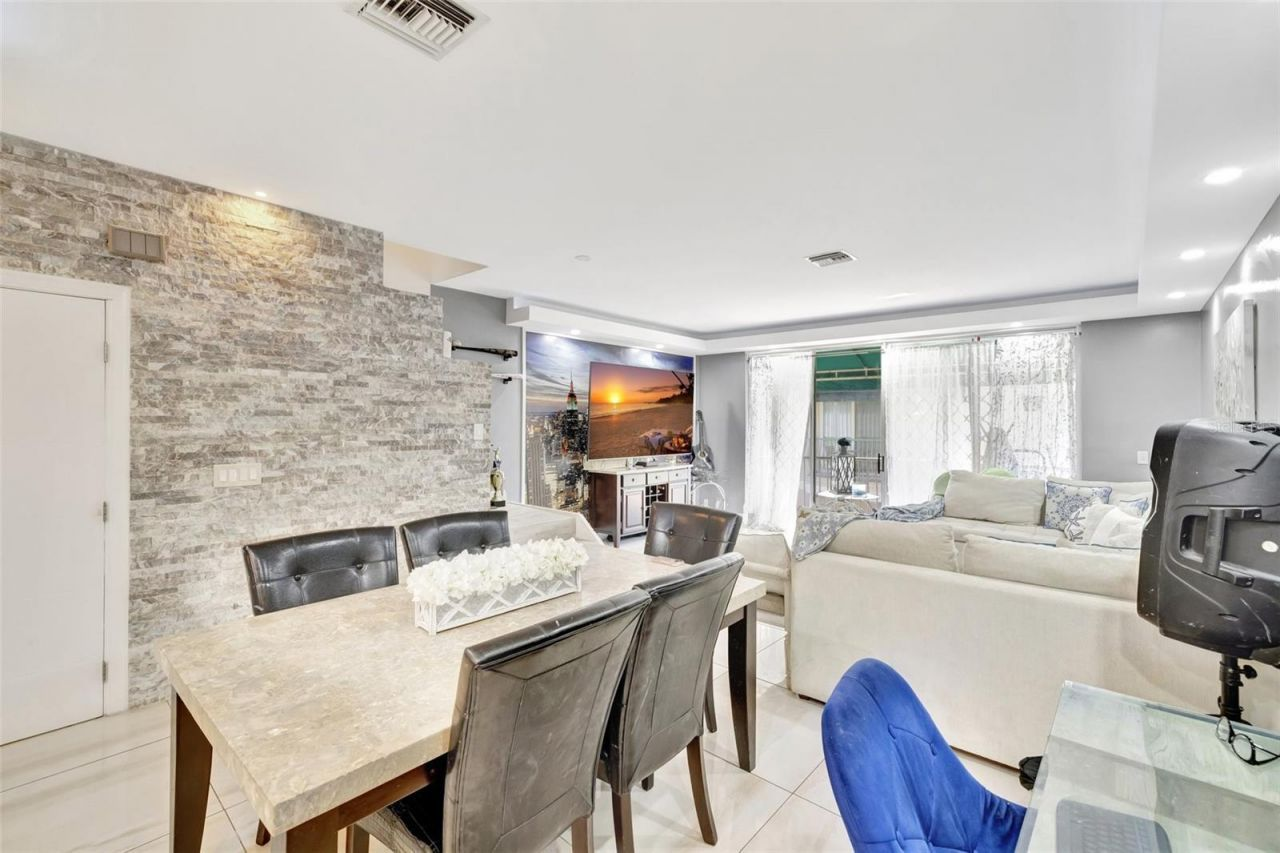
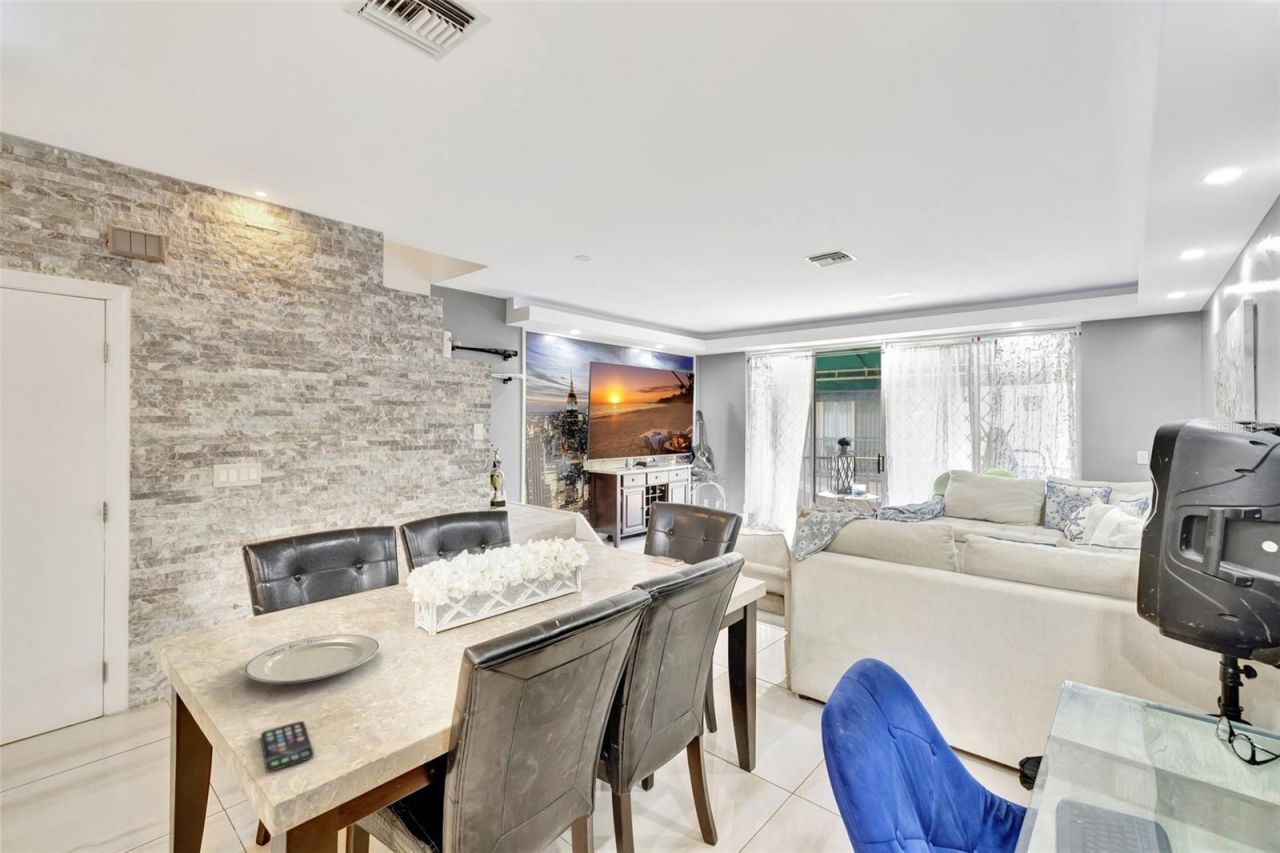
+ chinaware (315, 659)
+ smartphone (286, 744)
